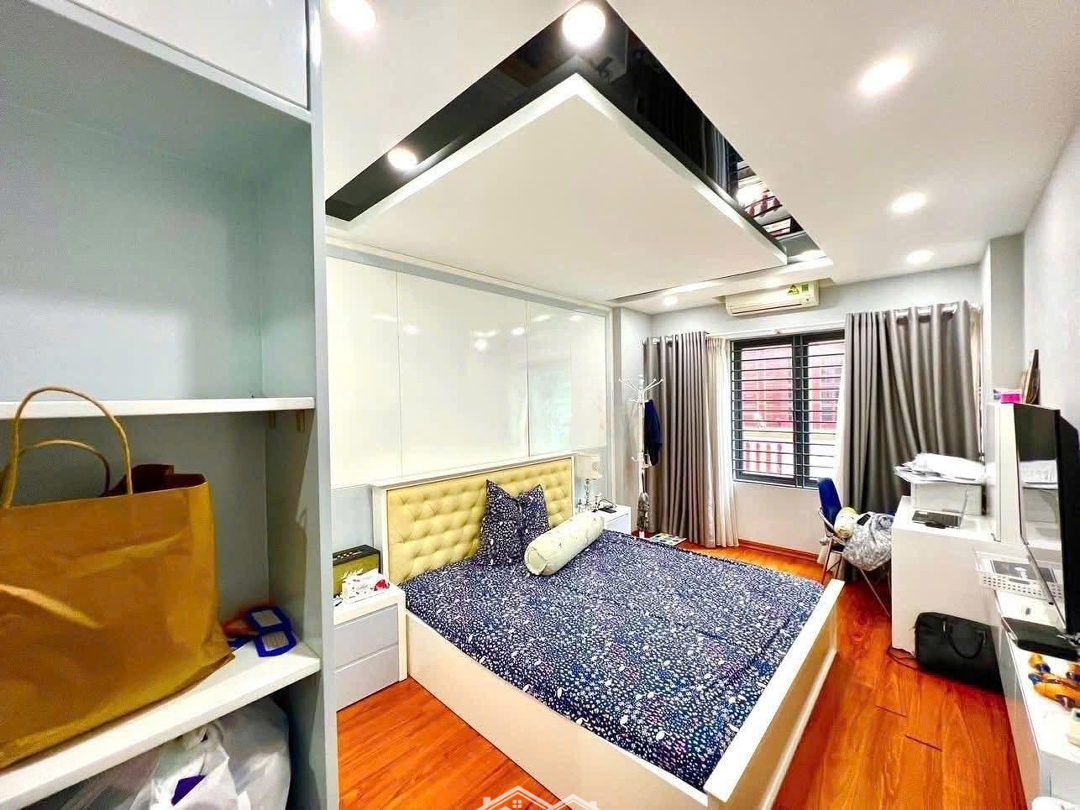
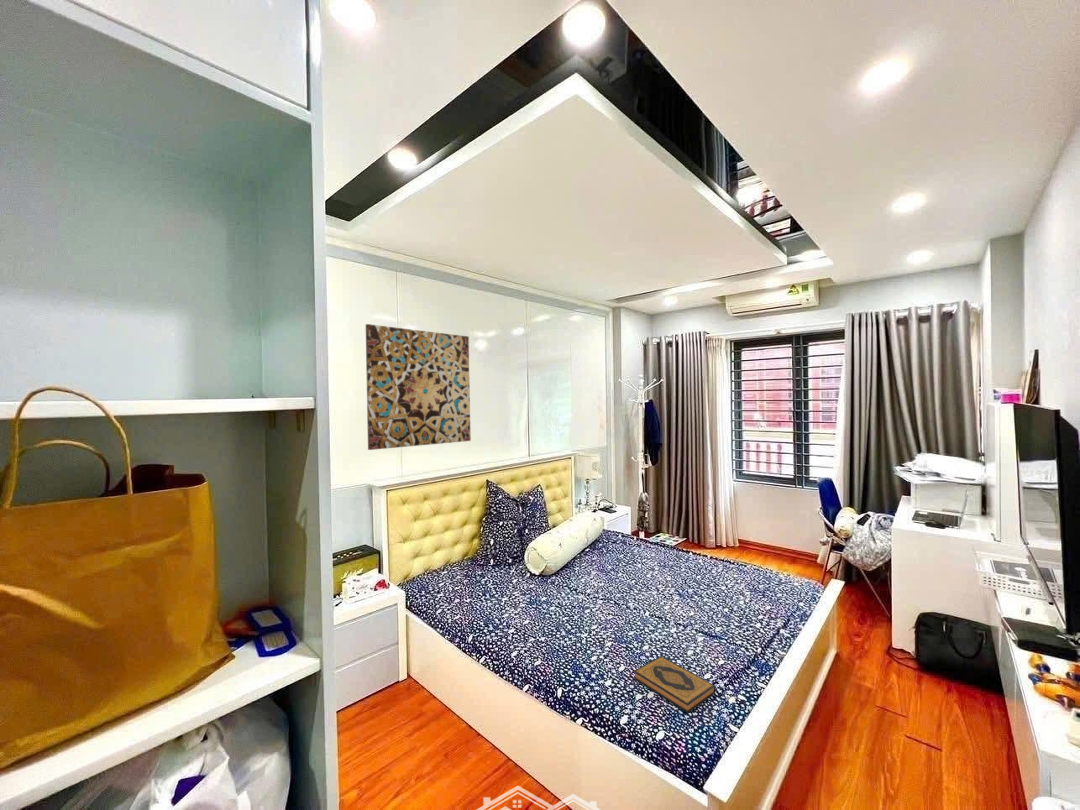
+ hardback book (673, 681)
+ wall art (422, 388)
